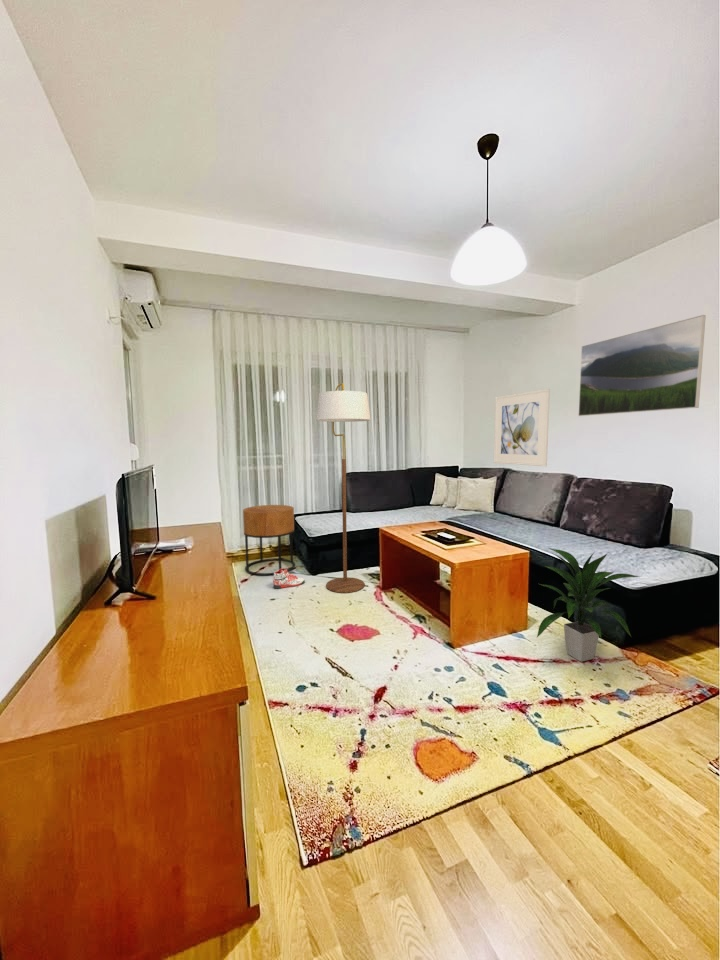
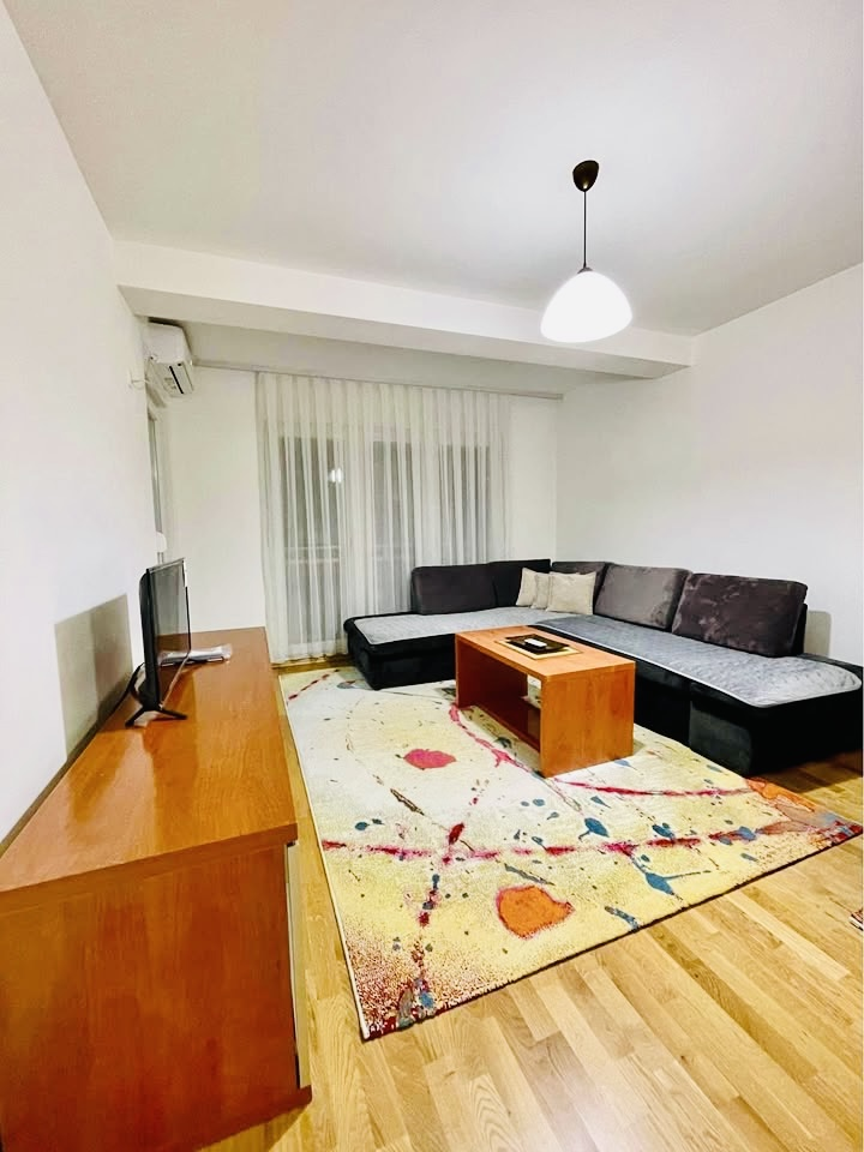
- sneaker (289, 576)
- floor lamp (342, 486)
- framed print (632, 373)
- indoor plant (577, 601)
- side table (269, 537)
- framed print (519, 429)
